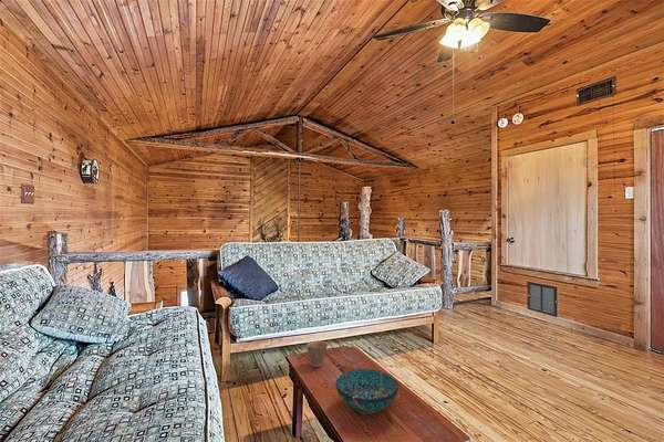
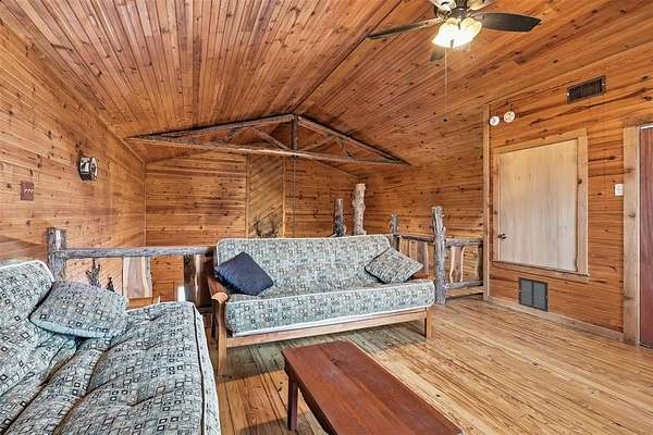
- cup (317, 354)
- decorative bowl (366, 394)
